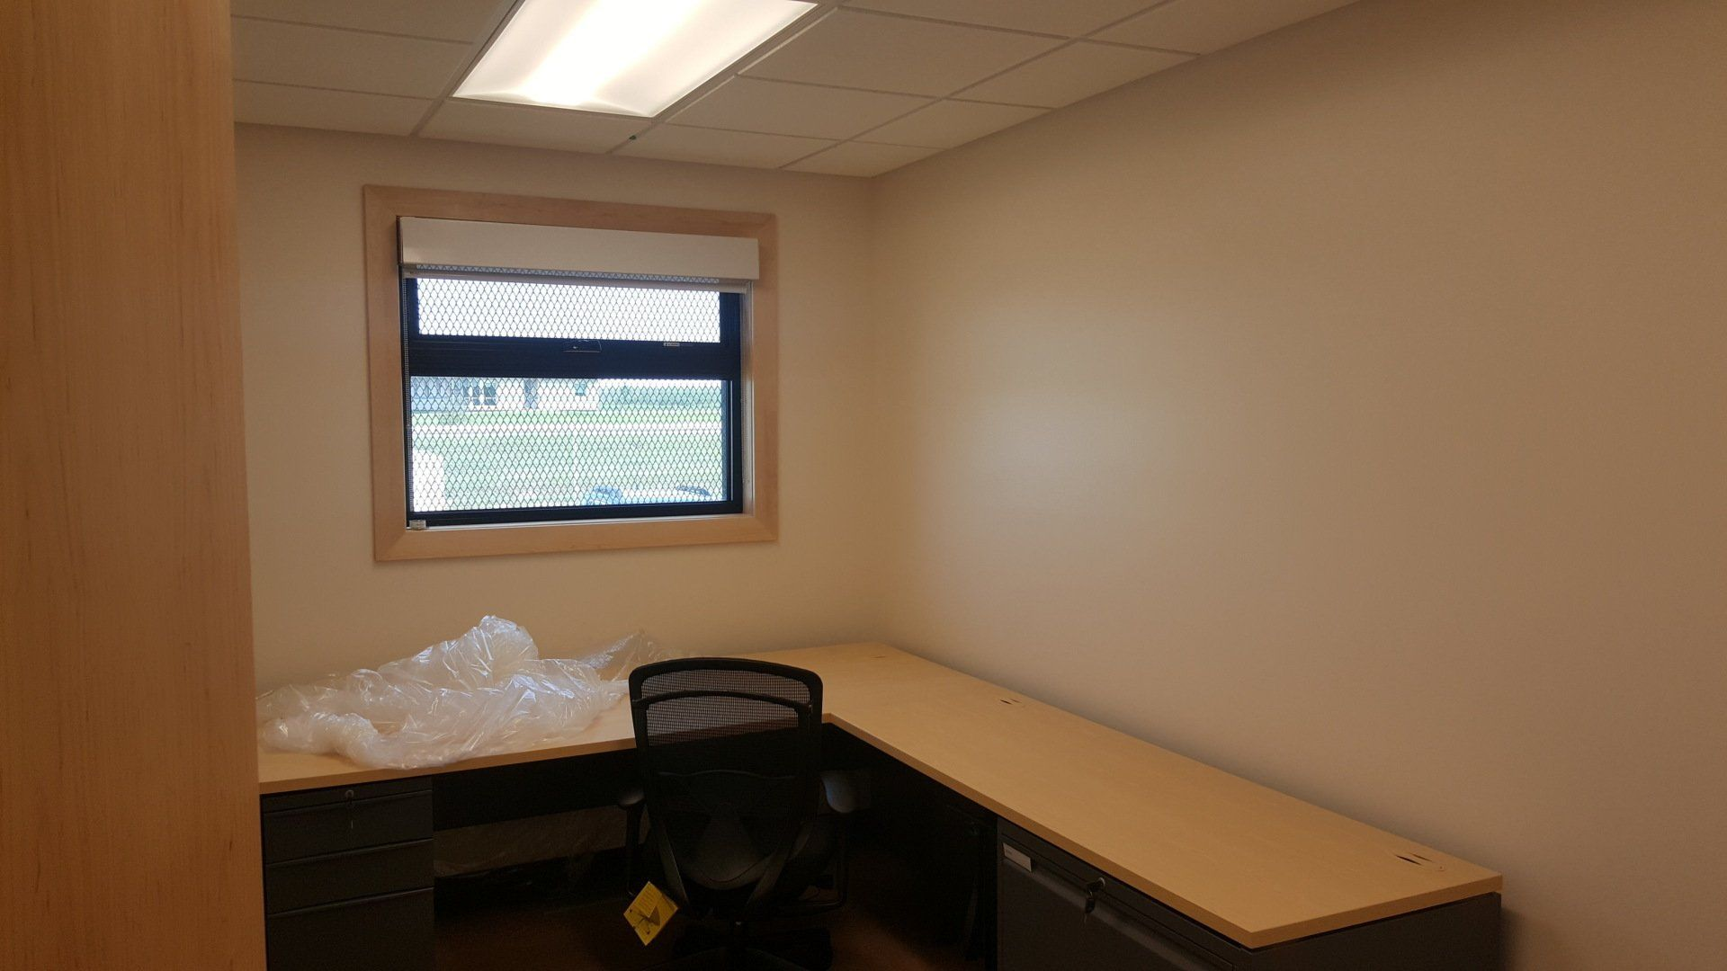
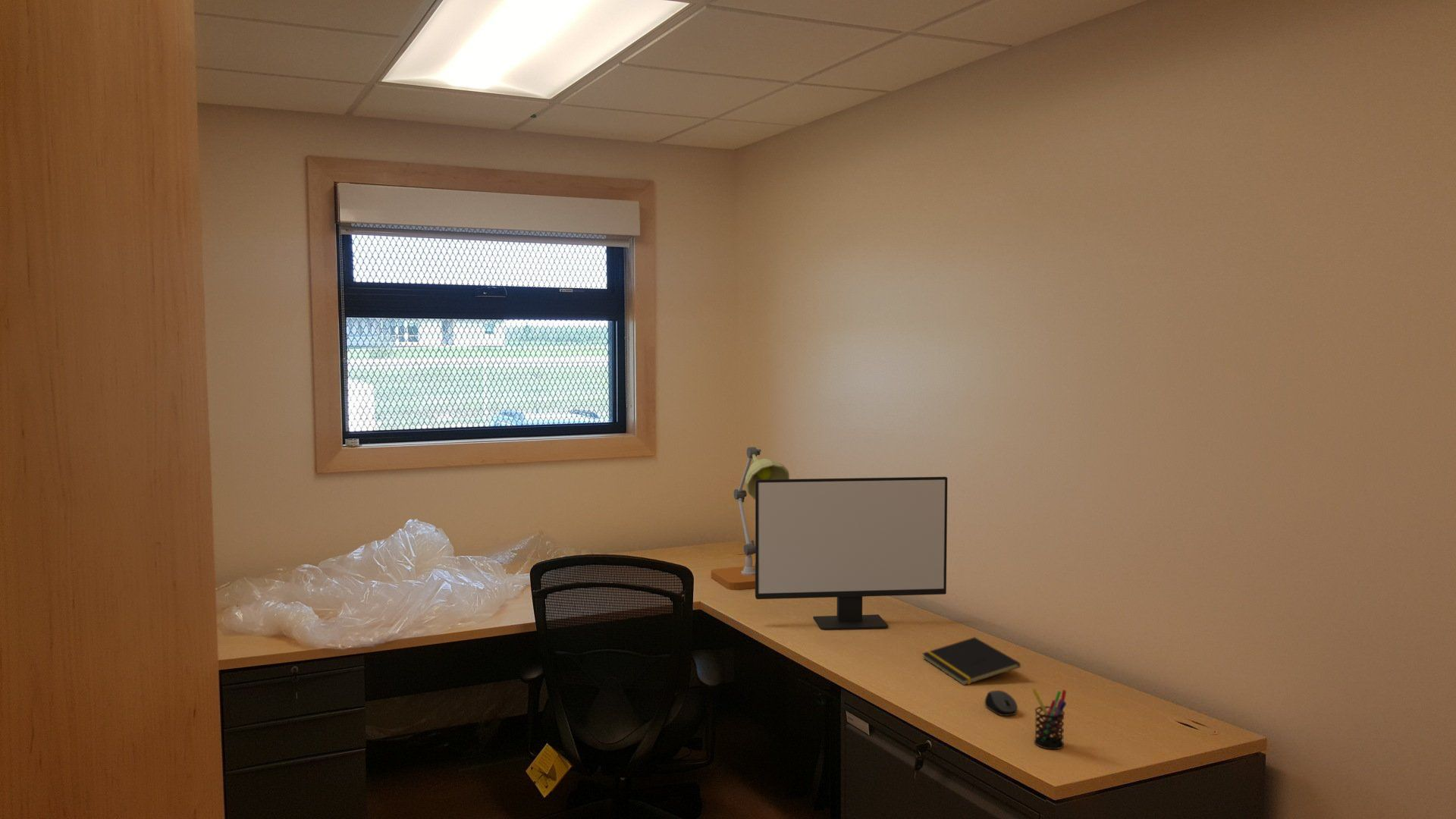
+ desk lamp (745, 518)
+ computer monitor (850, 551)
+ computer mouse (1000, 701)
+ pen holder (1053, 714)
+ notepad (969, 660)
